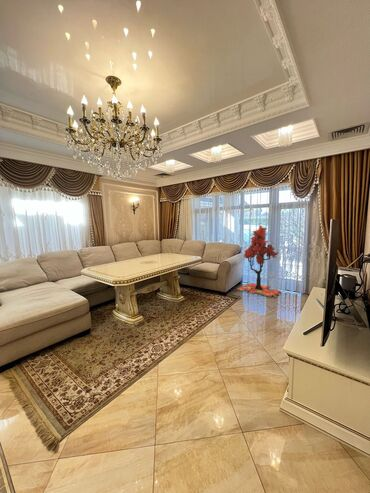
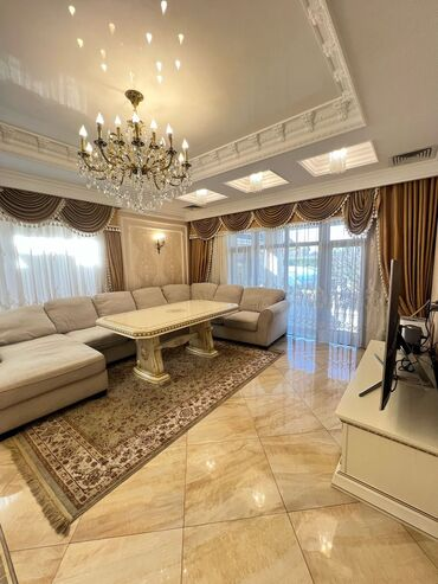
- tree (260, 258)
